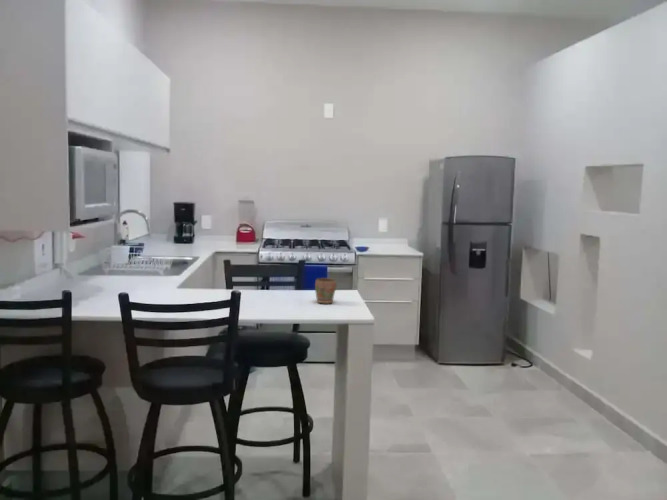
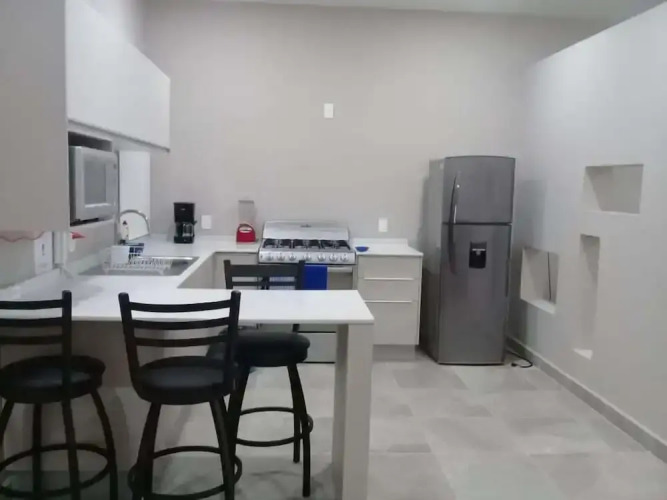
- mug (326, 290)
